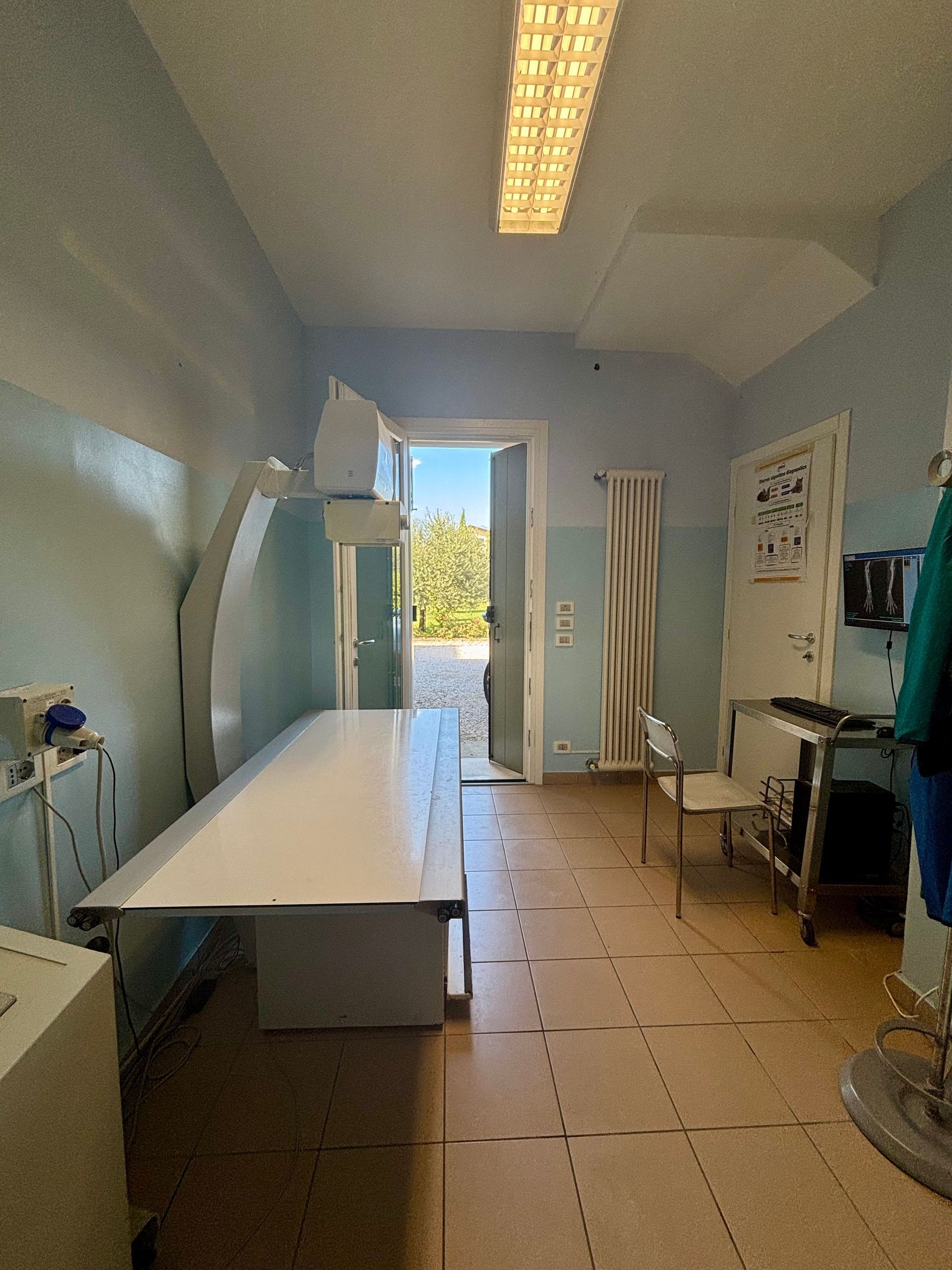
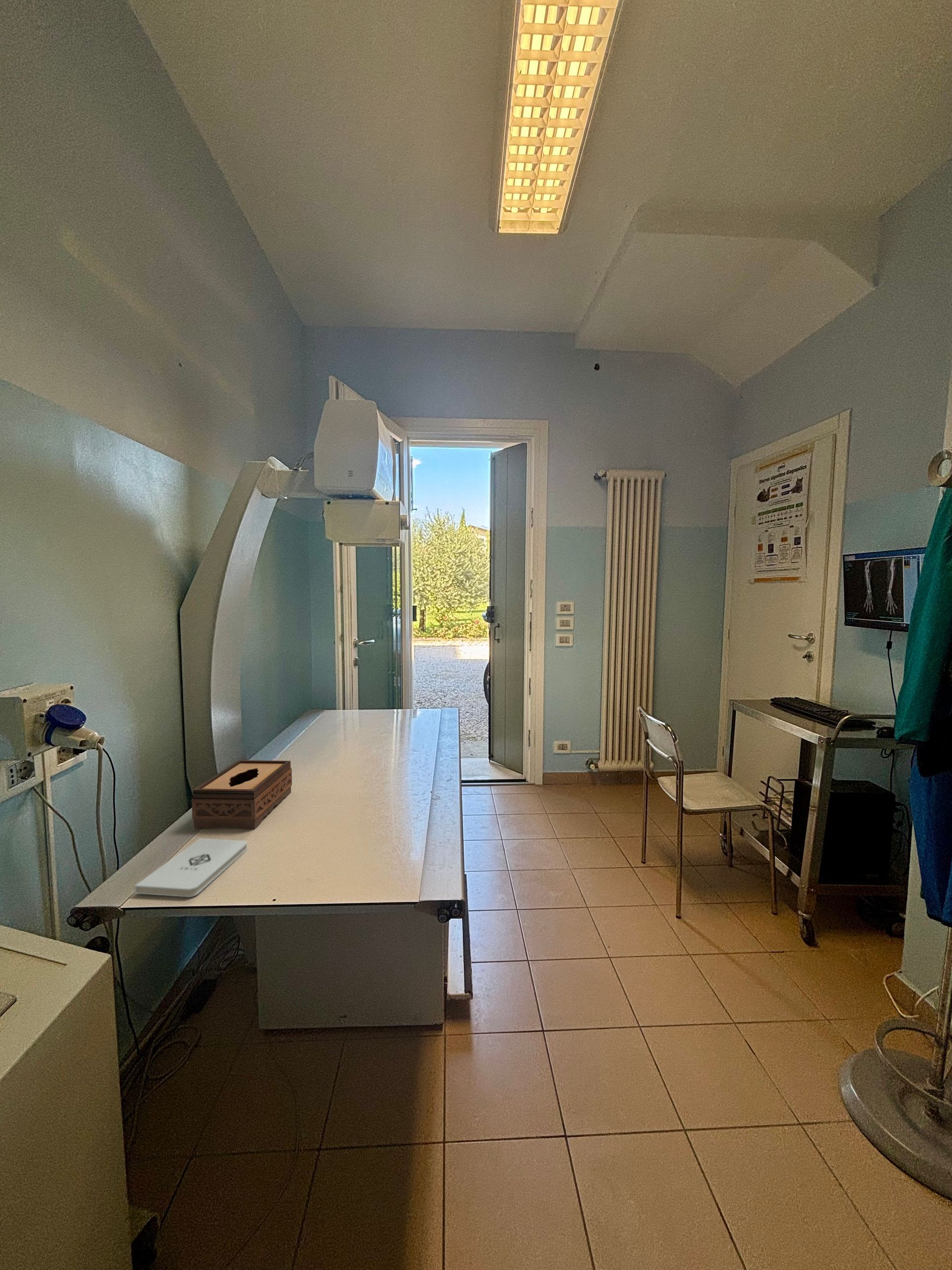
+ notepad (197, 865)
+ tissue box (246, 791)
